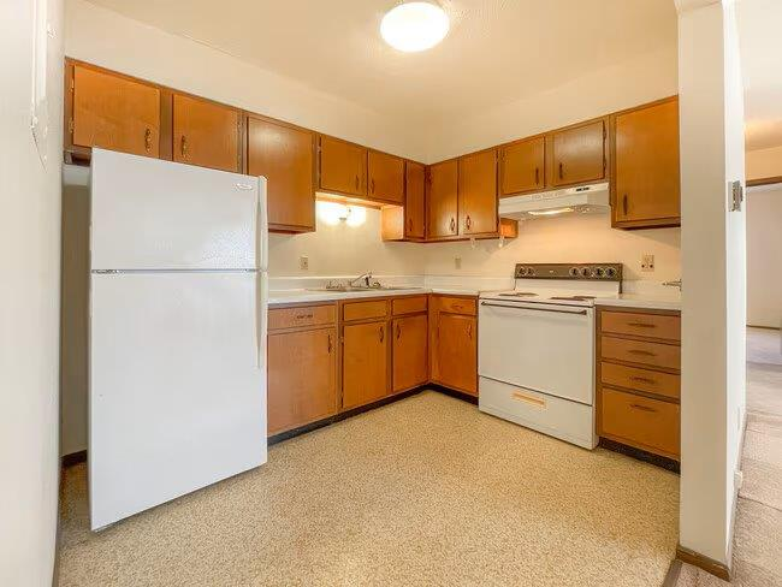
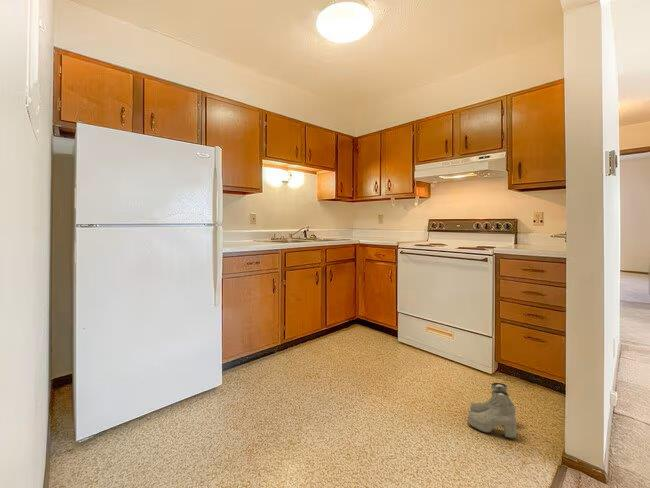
+ boots (491, 405)
